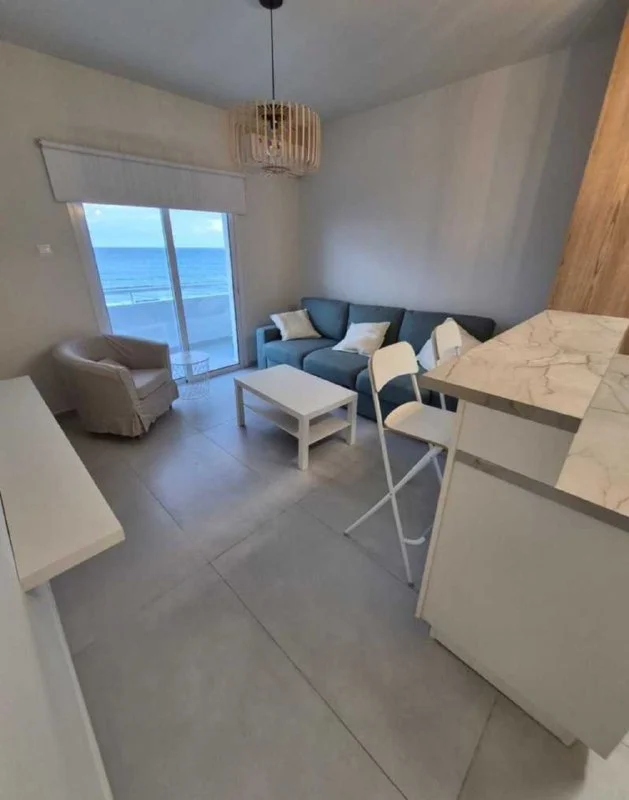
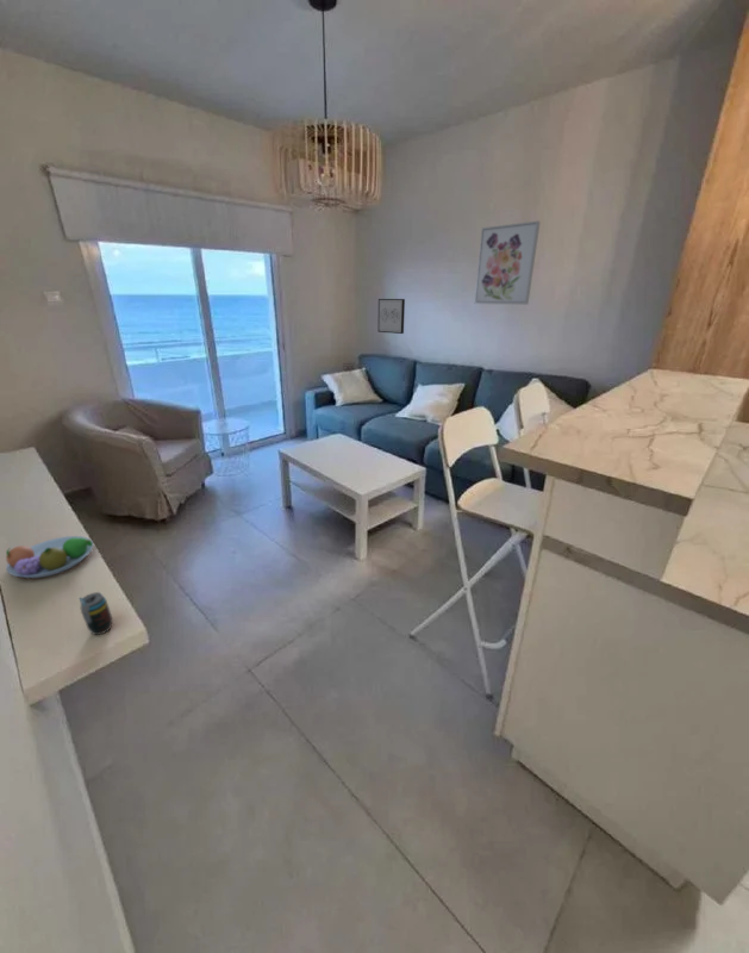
+ fruit bowl (51, 549)
+ beverage can (95, 611)
+ wall art (504, 266)
+ wall art (391, 316)
